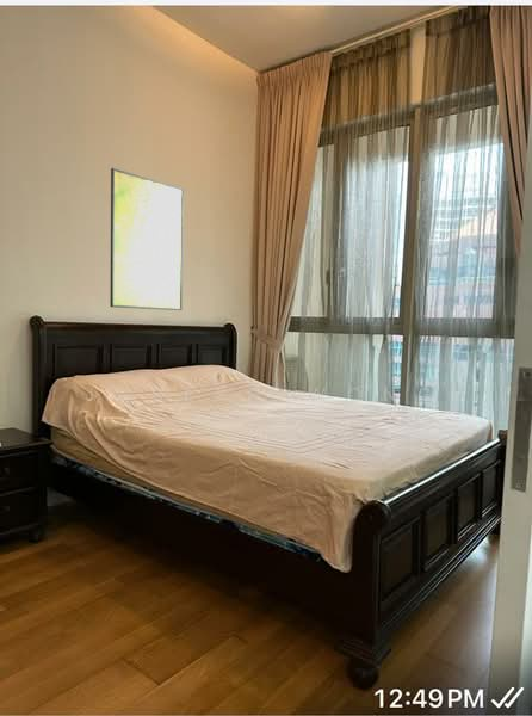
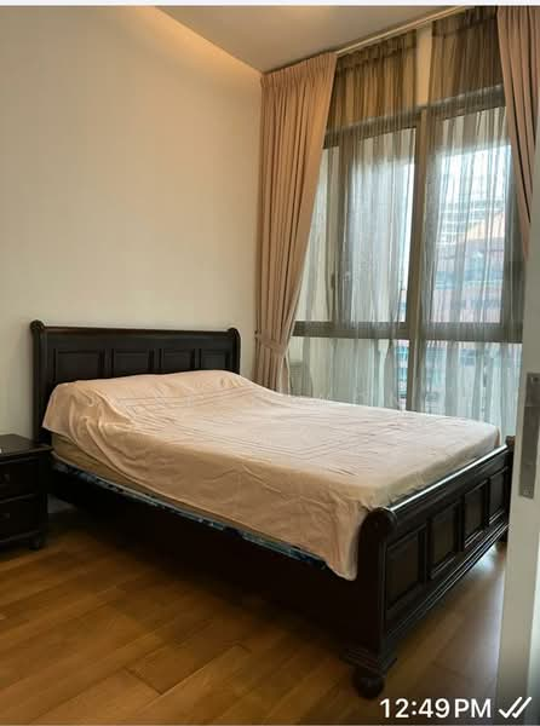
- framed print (149, 243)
